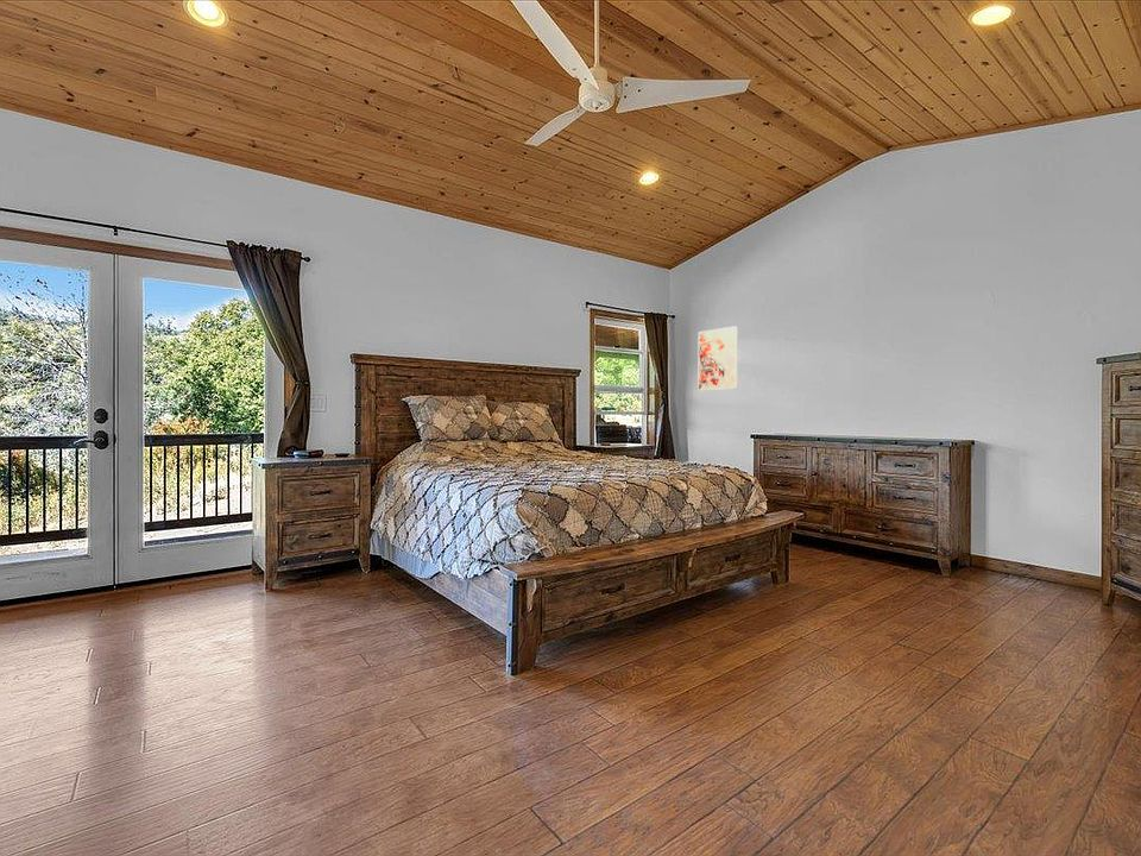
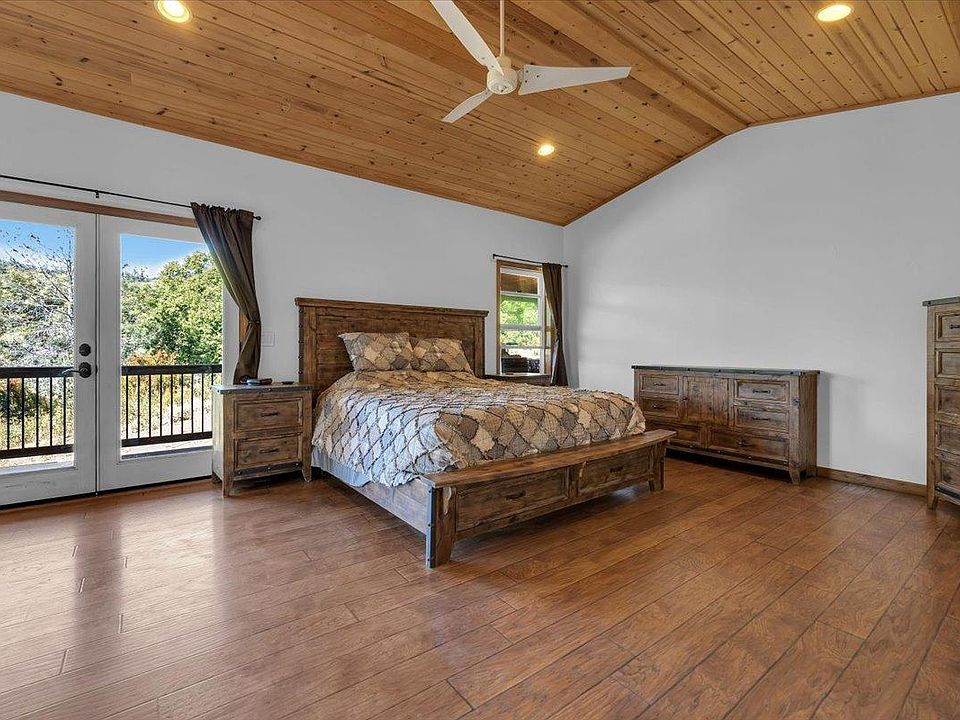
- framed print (717, 359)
